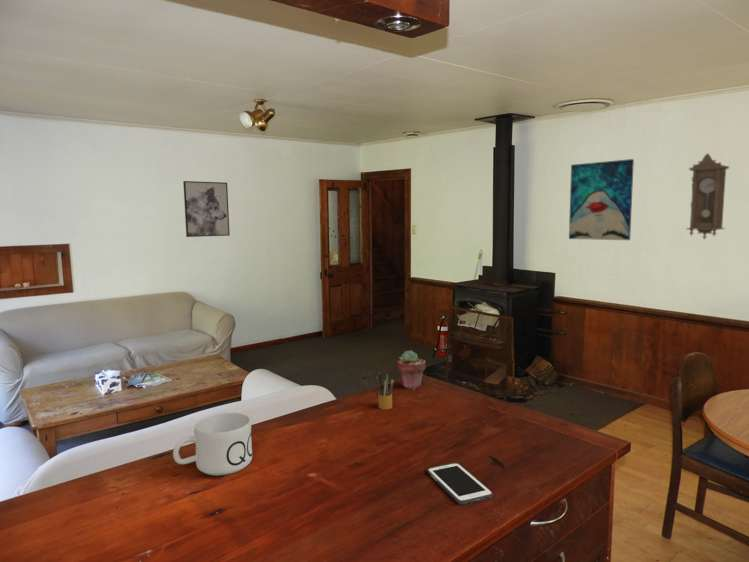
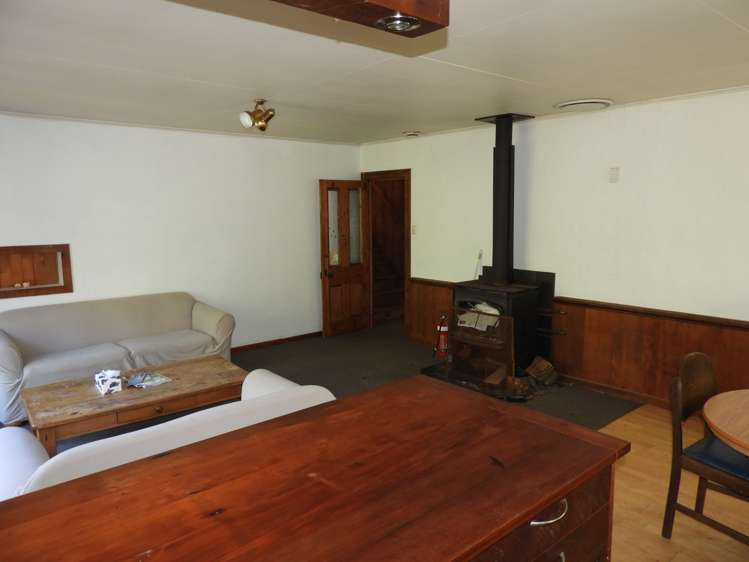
- cell phone (458, 482)
- mug (213, 445)
- potted succulent (411, 368)
- pendulum clock (707, 197)
- pencil box (384, 390)
- wall art (599, 201)
- wall art (207, 209)
